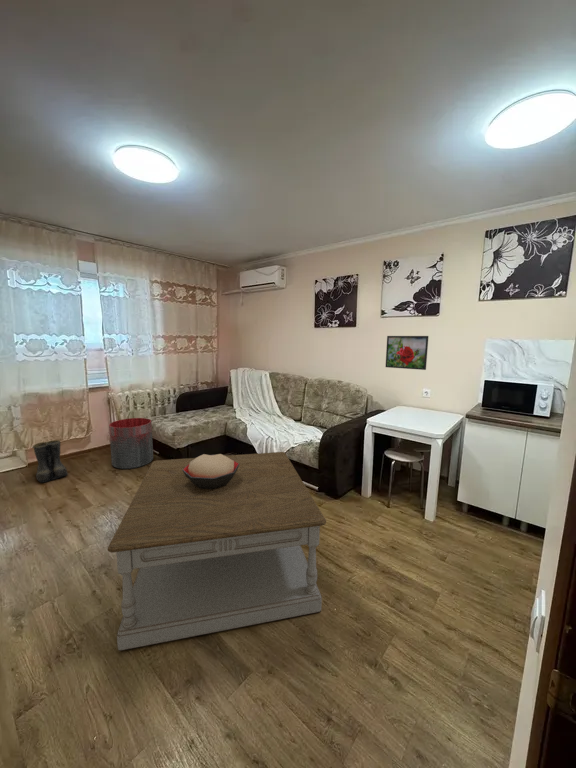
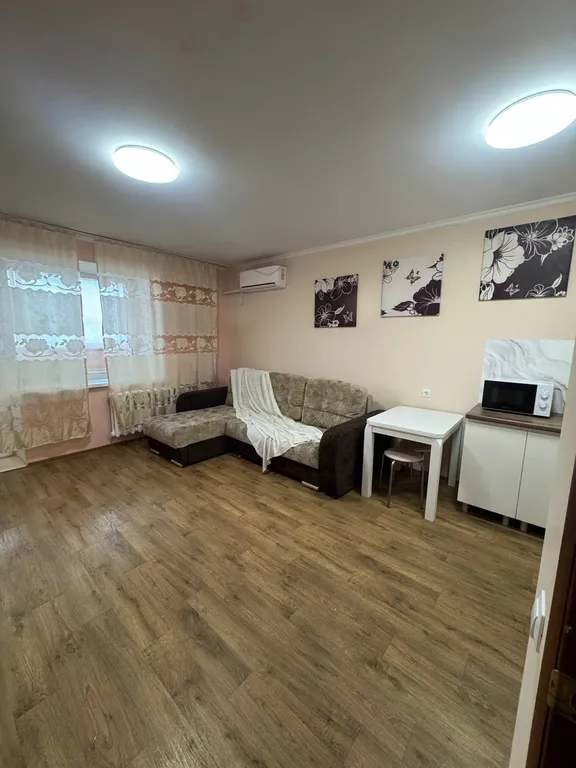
- decorative bowl (211, 468)
- boots (49, 459)
- trash can (132, 442)
- coffee table (223, 523)
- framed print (406, 352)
